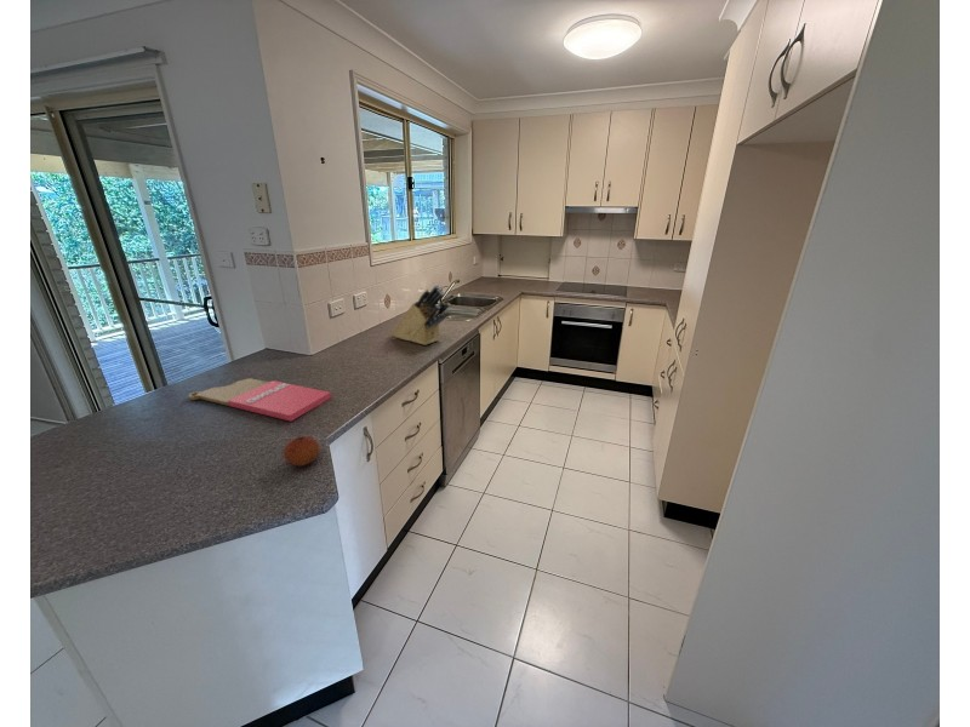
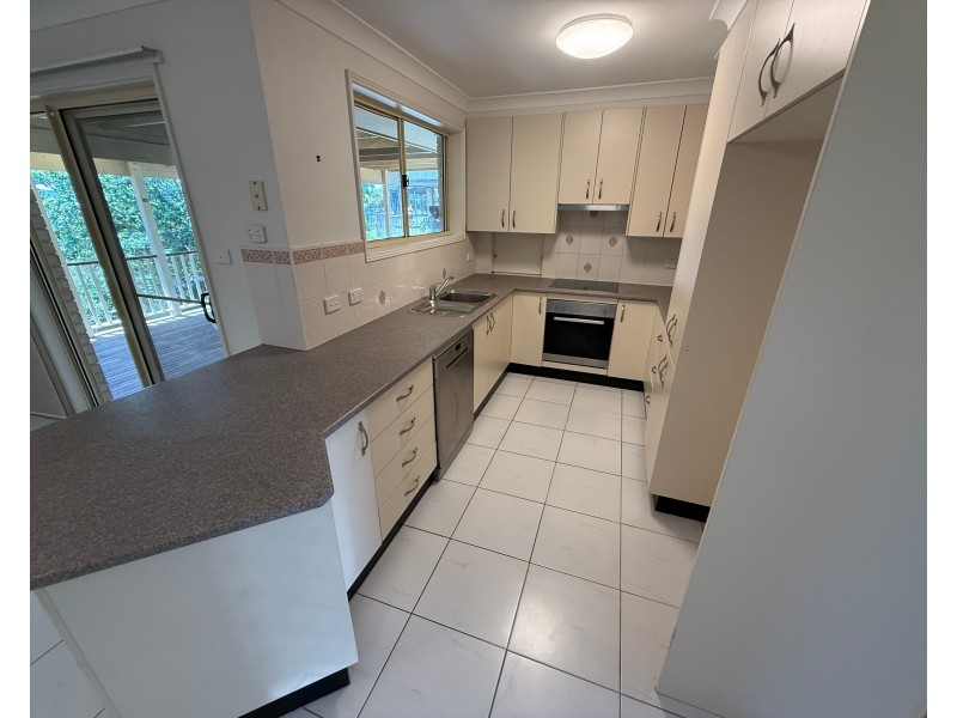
- cutting board (258, 395)
- fruit (302, 448)
- knife block (420, 313)
